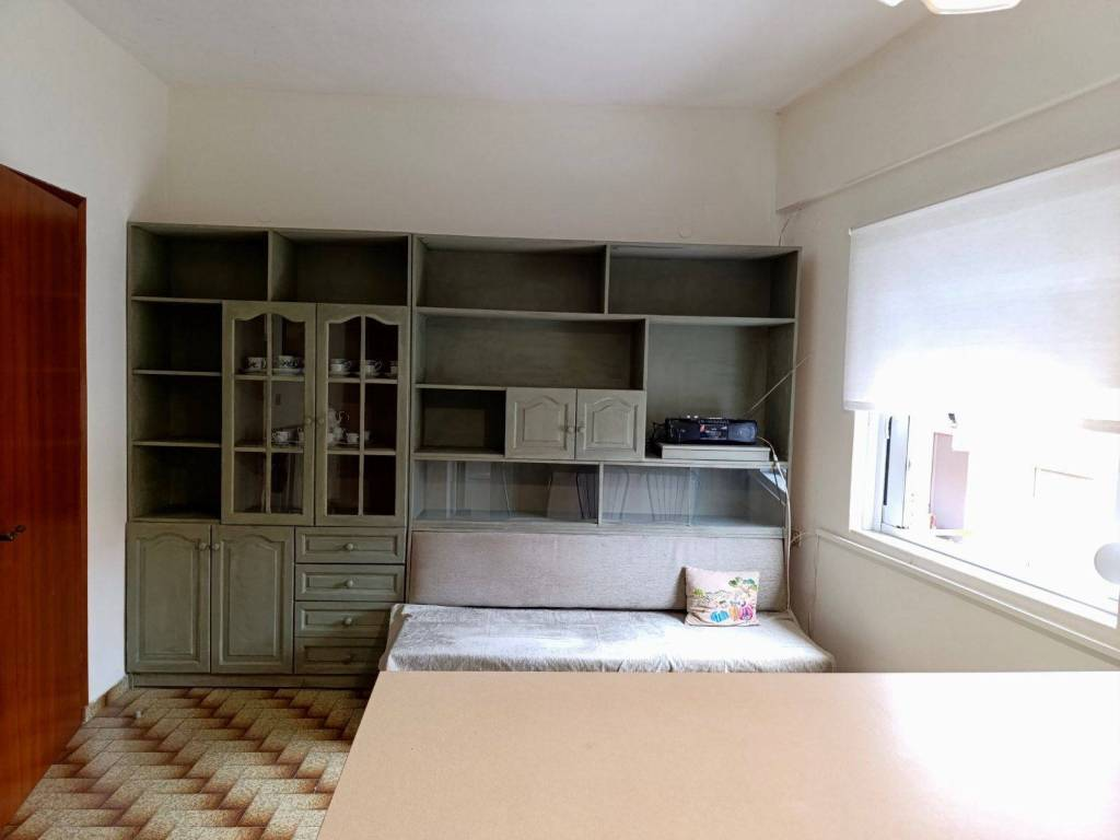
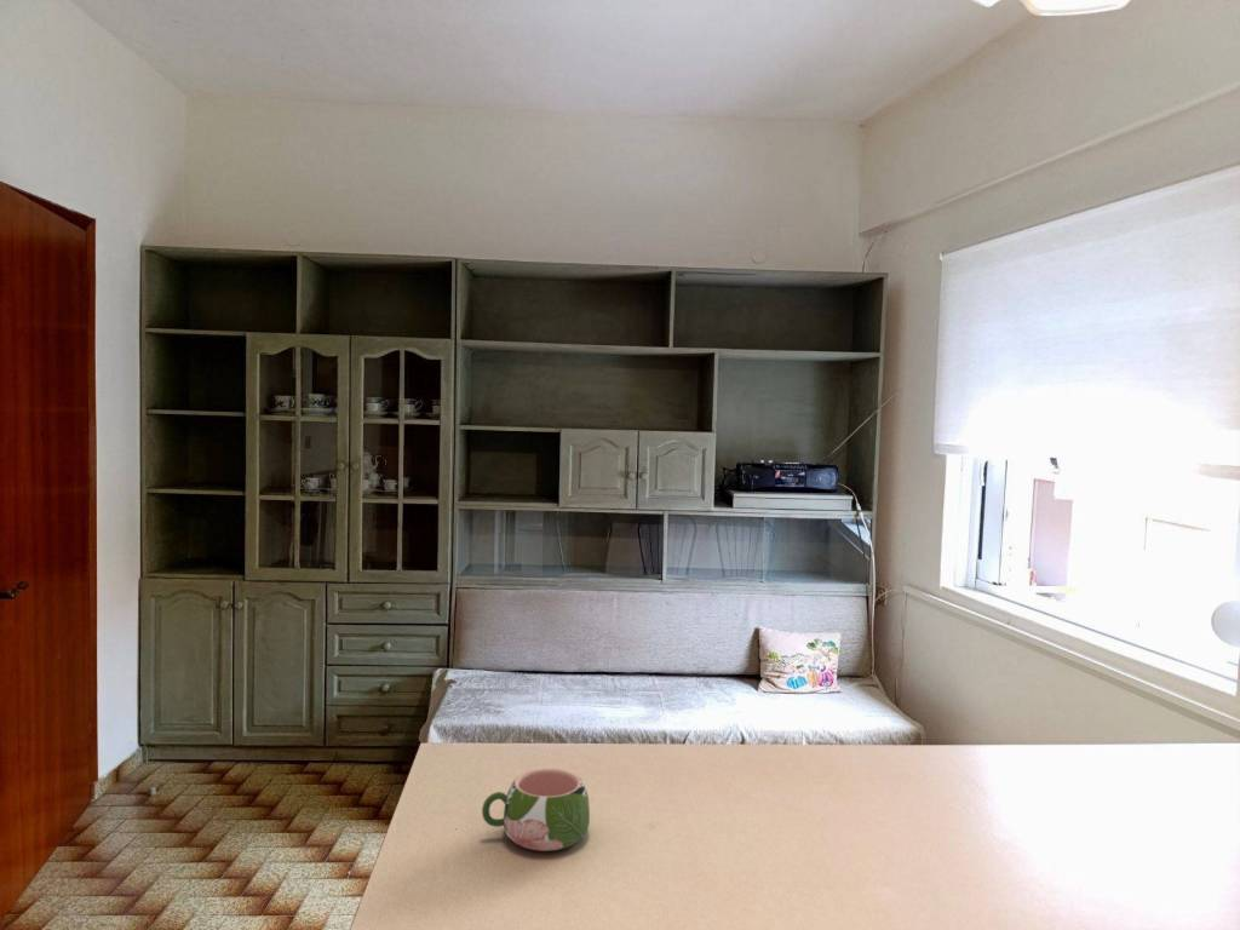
+ mug (536, 808)
